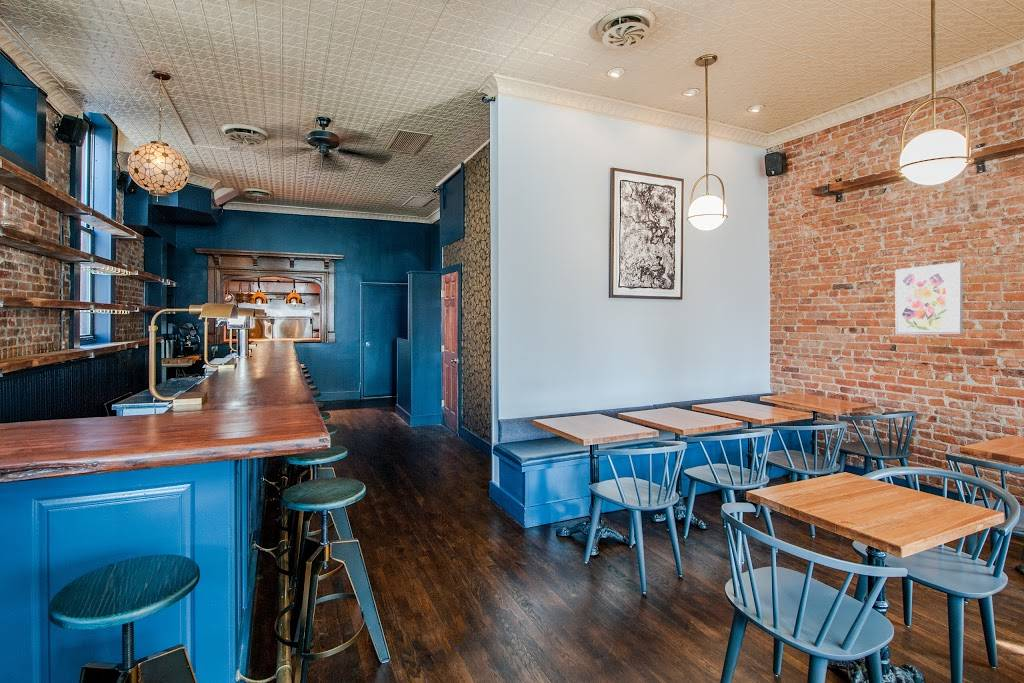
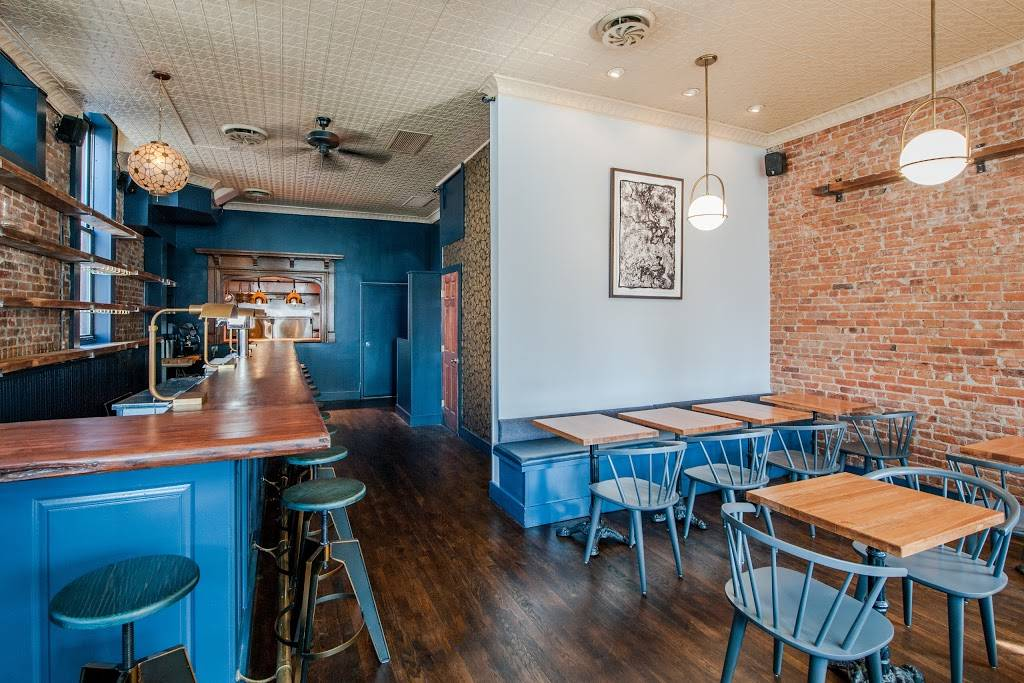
- wall art (927, 300)
